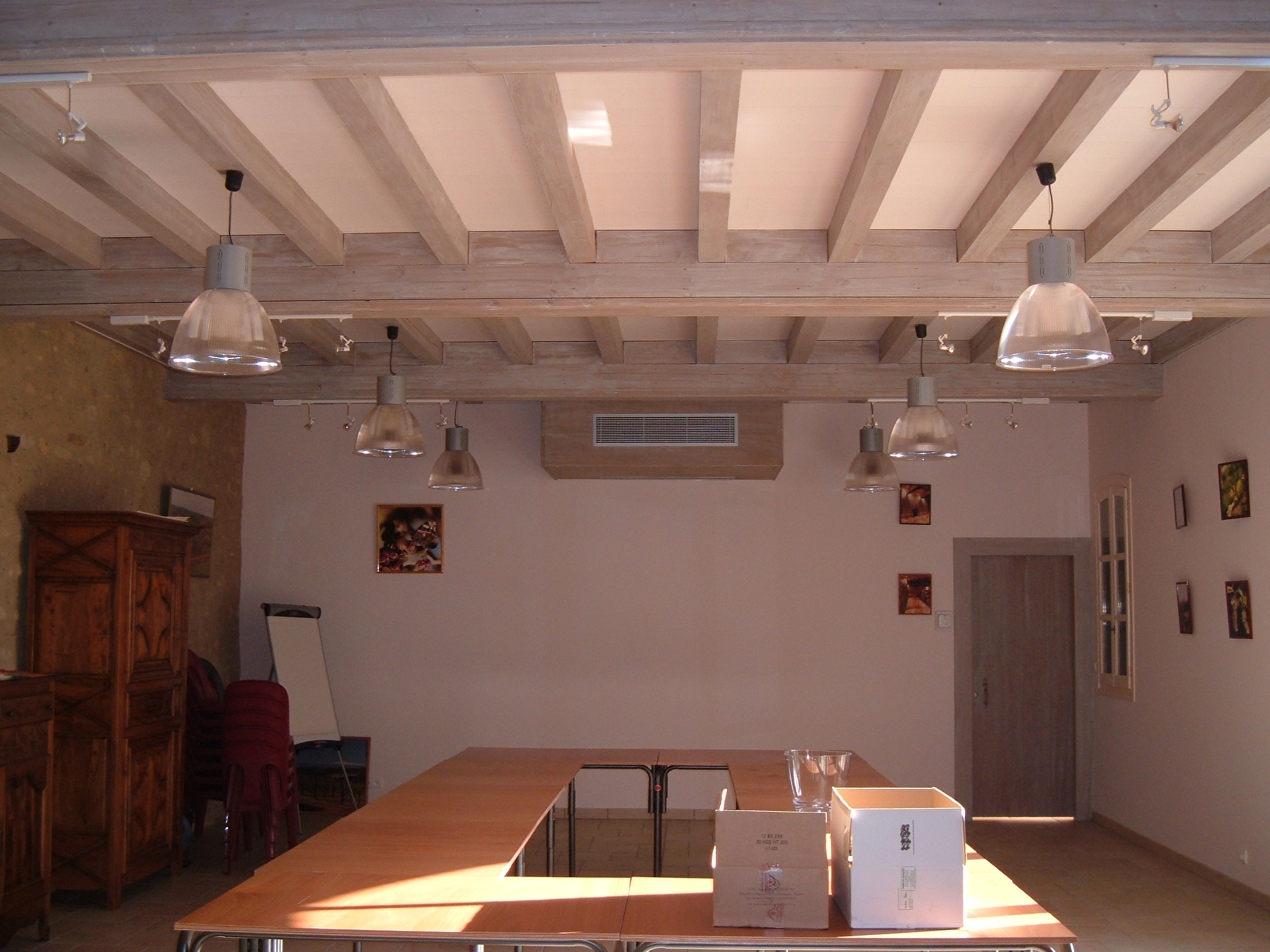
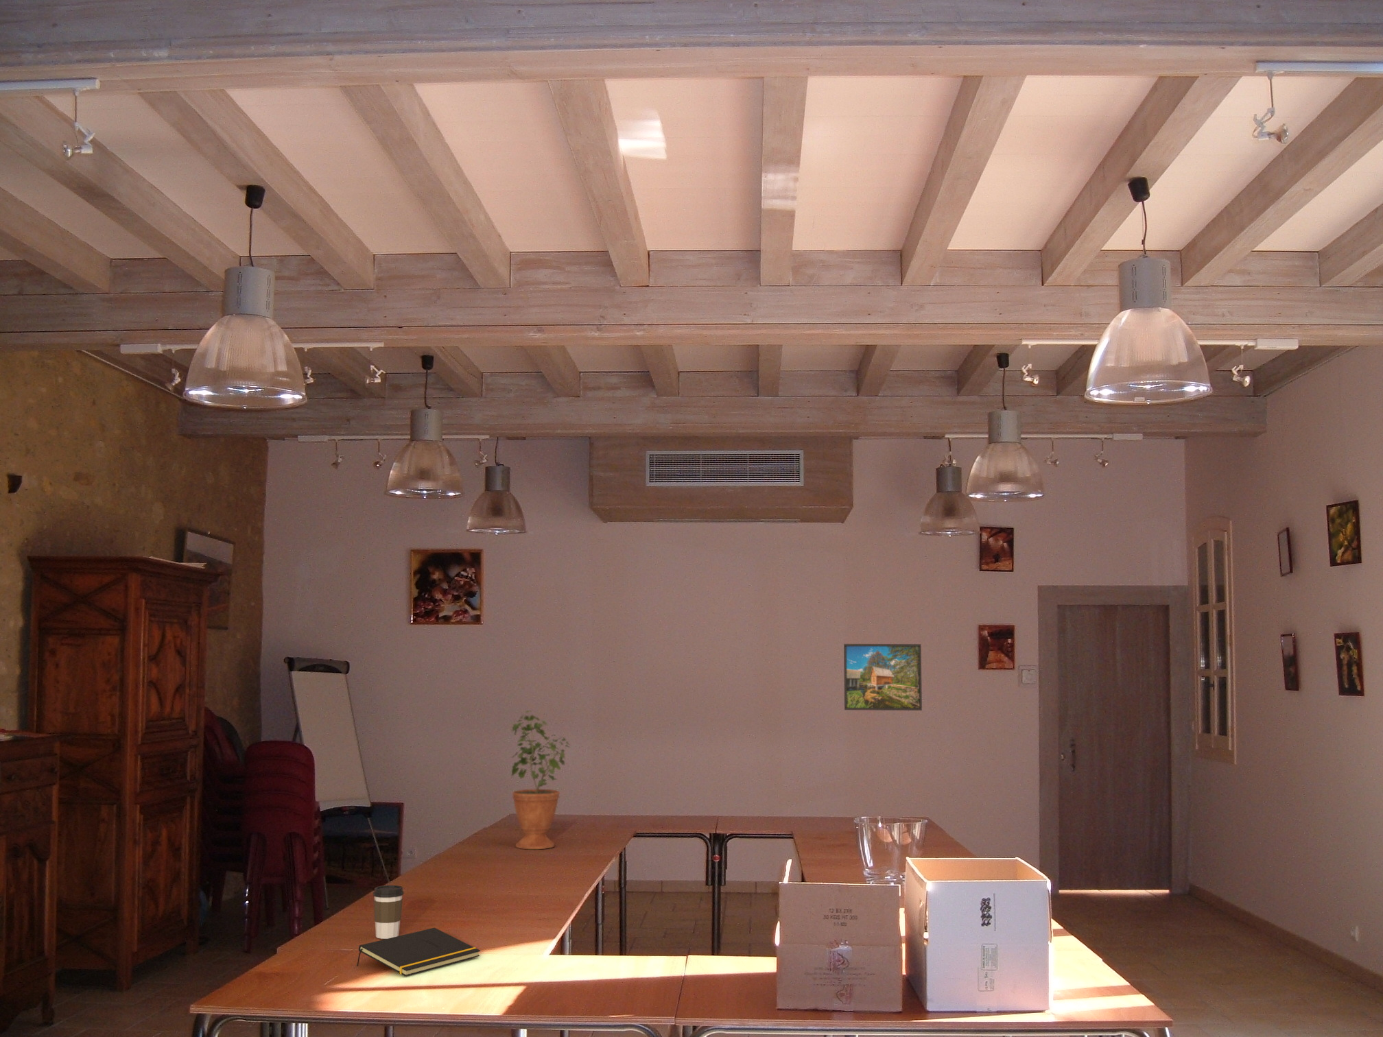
+ coffee cup (388, 912)
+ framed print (882, 676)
+ notepad (420, 951)
+ potted plant (537, 778)
